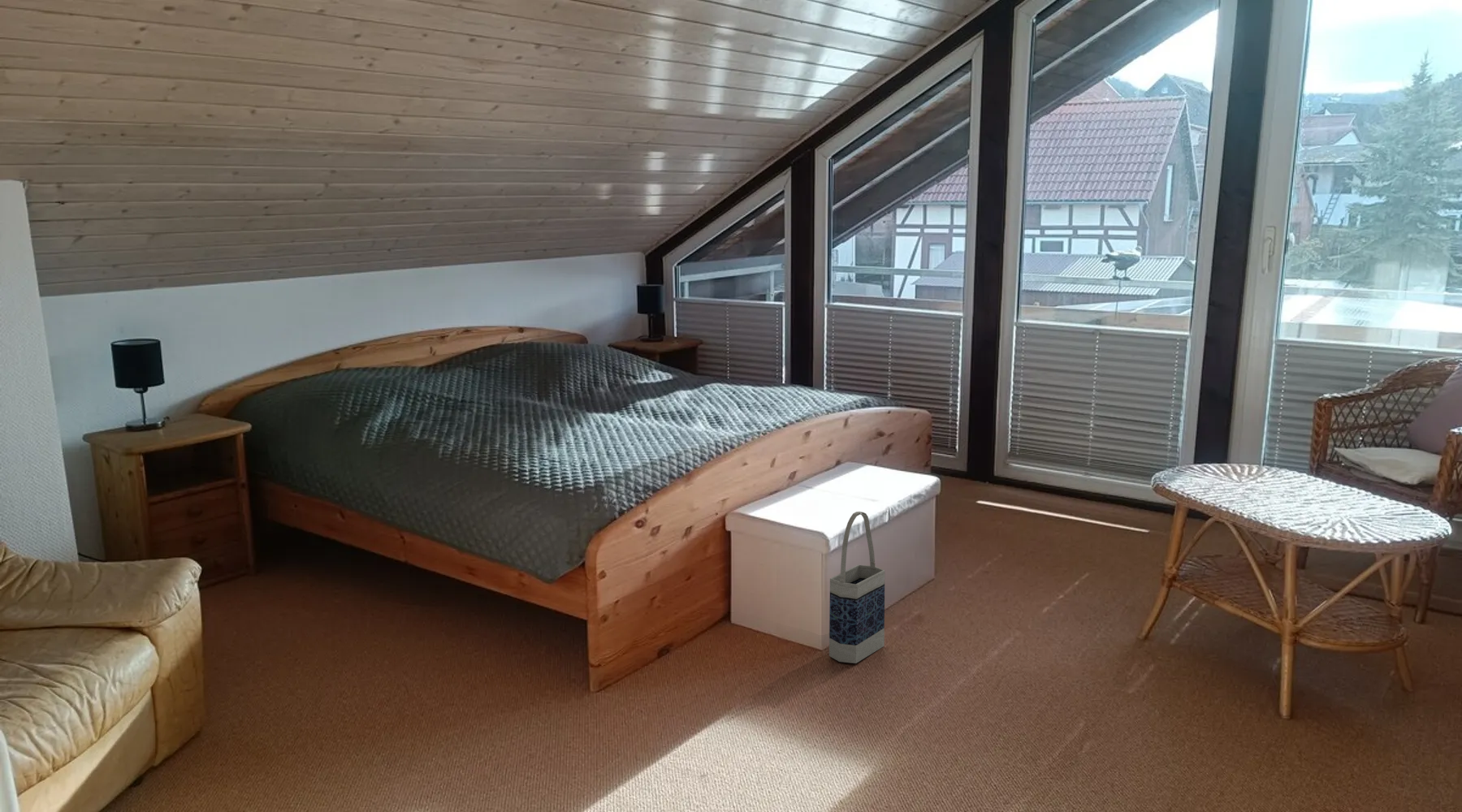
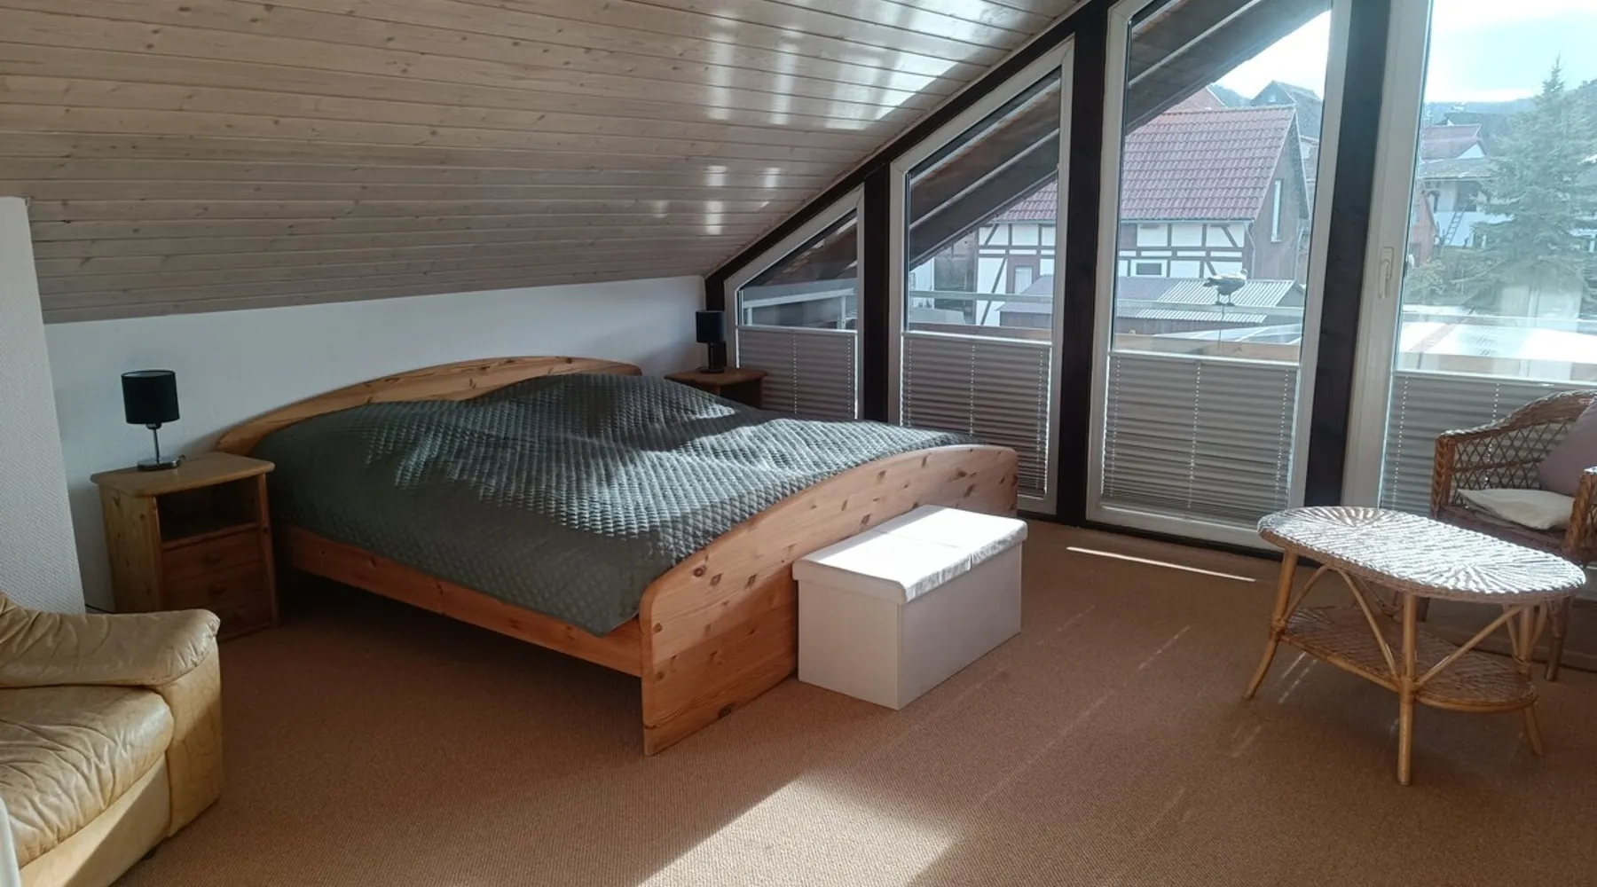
- bag (858, 582)
